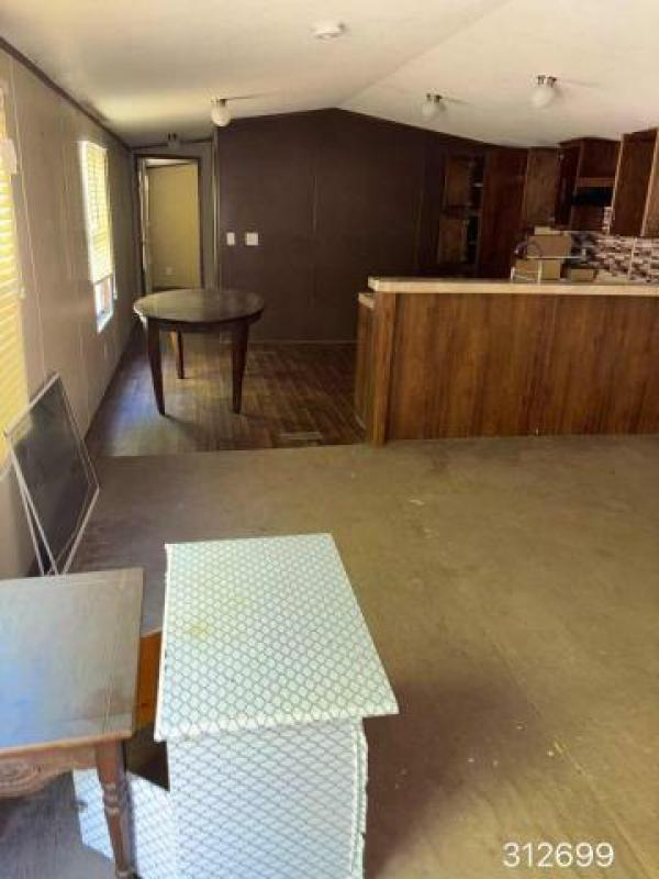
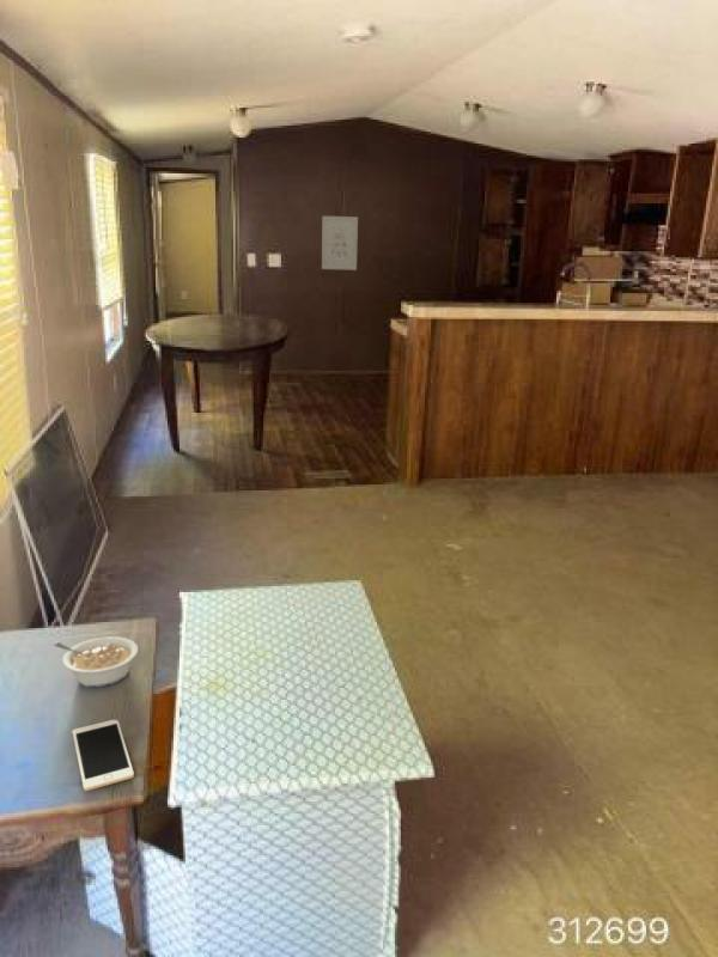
+ wall art (339, 243)
+ cell phone (102, 752)
+ legume (98, 663)
